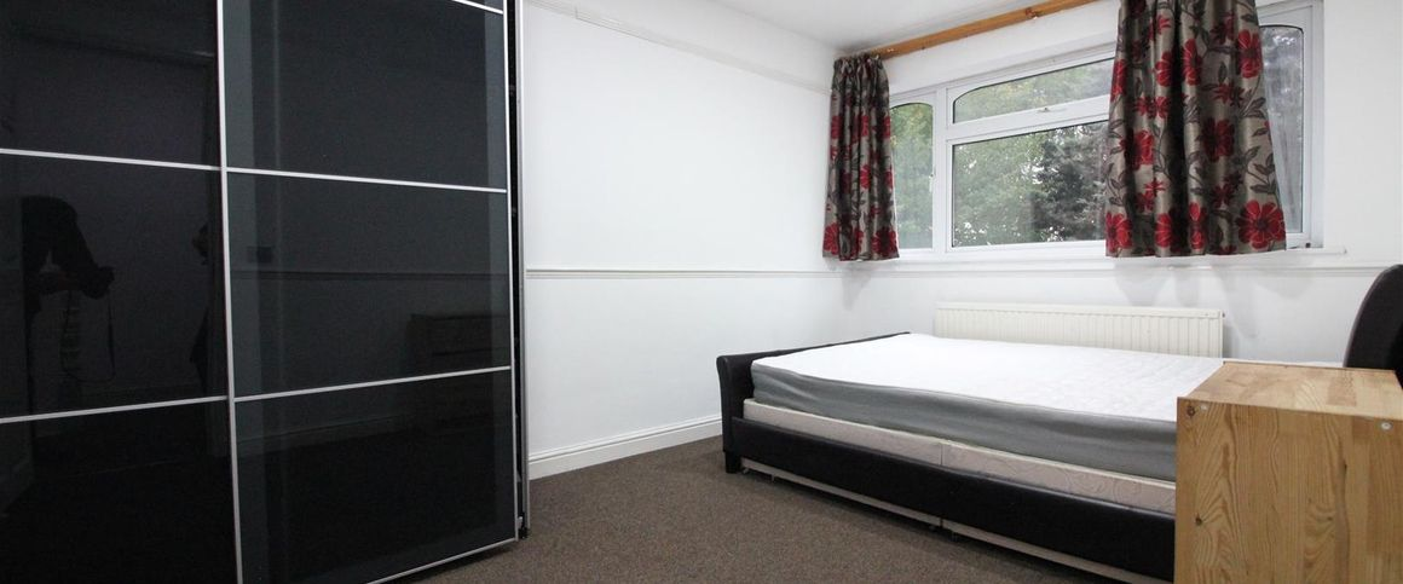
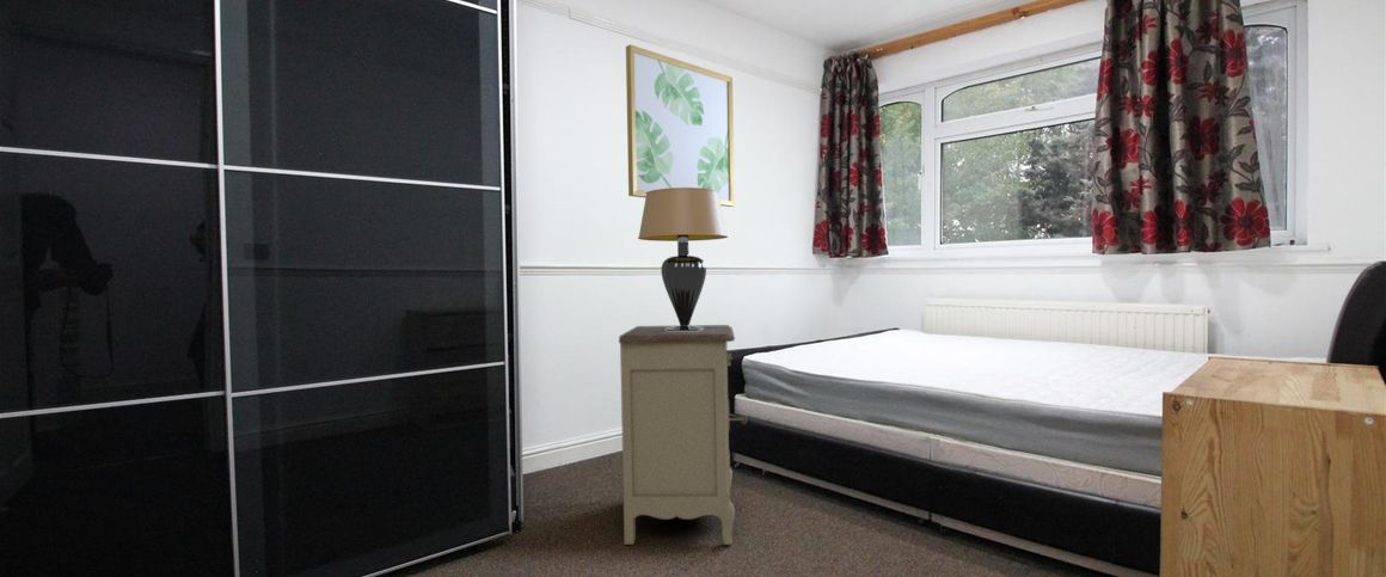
+ nightstand (689, 424)
+ wall art (683, 131)
+ table lamp (683, 260)
